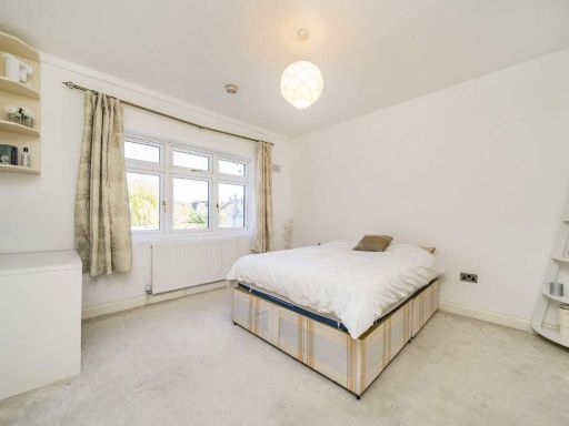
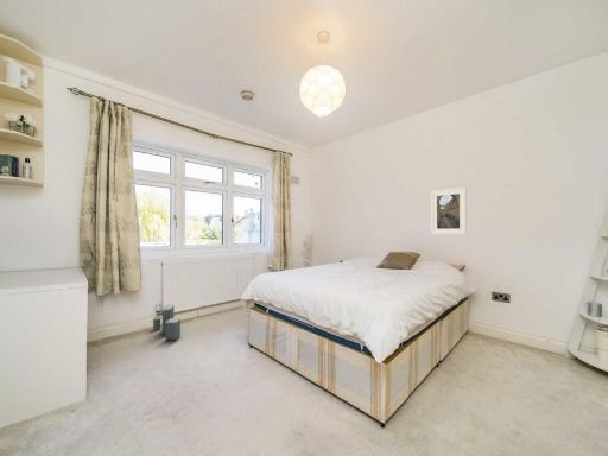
+ laundry hamper (167, 321)
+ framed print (448, 211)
